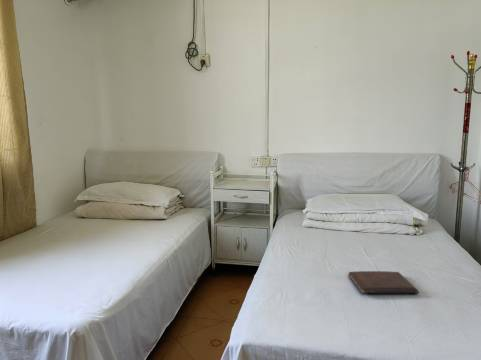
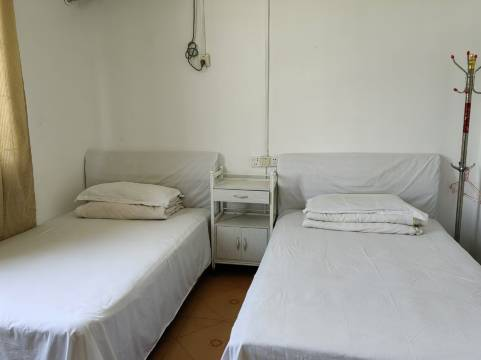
- book (381, 281)
